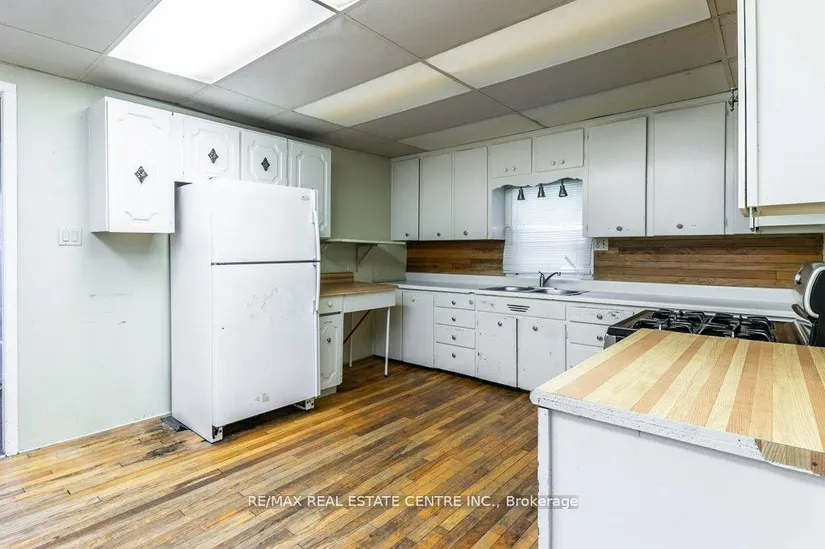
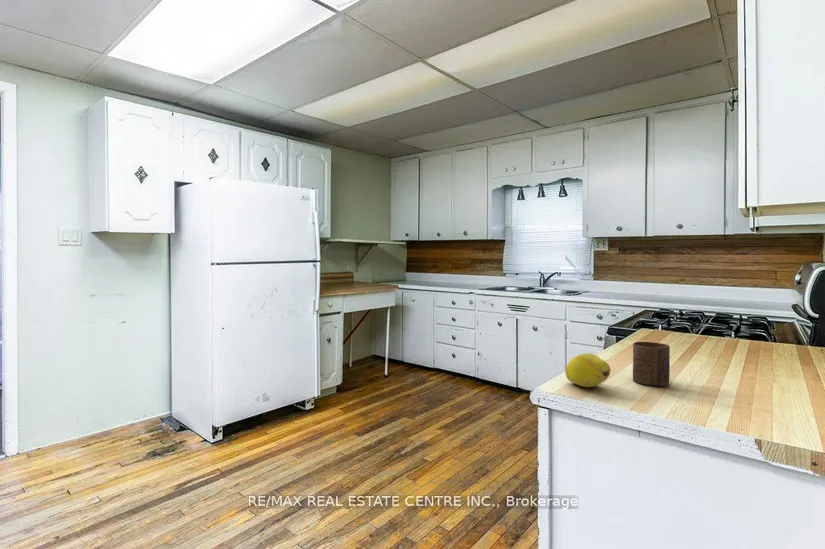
+ cup (651, 363)
+ fruit (588, 370)
